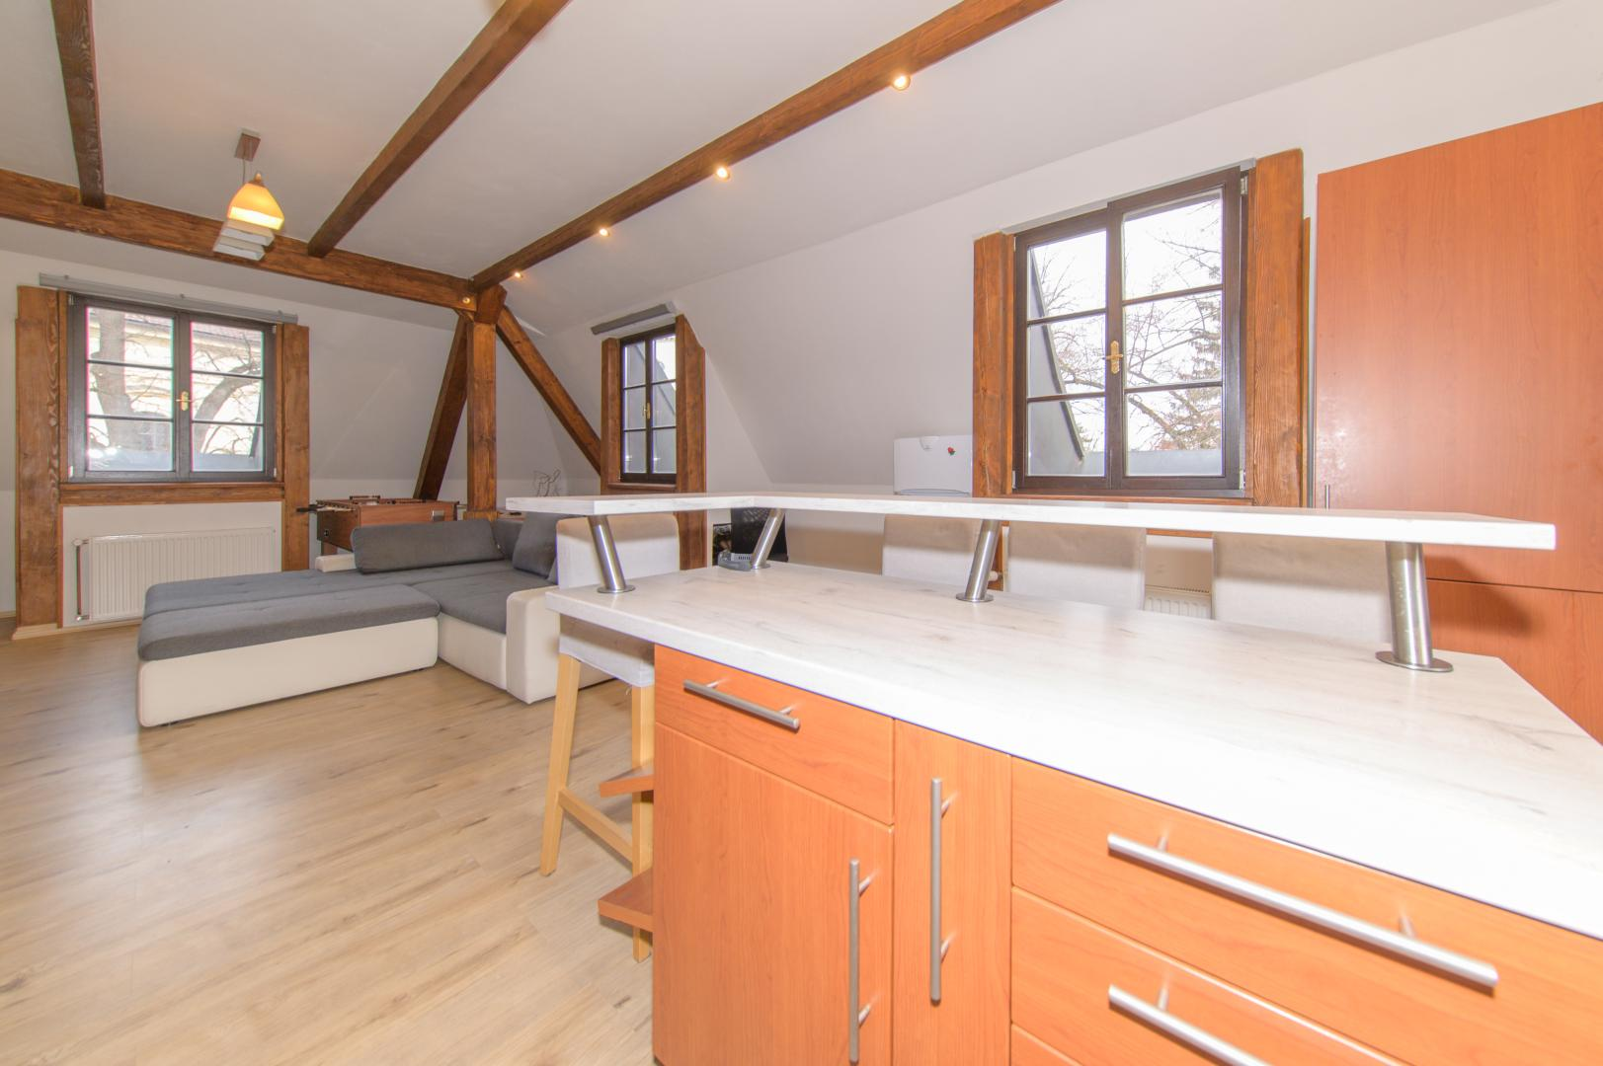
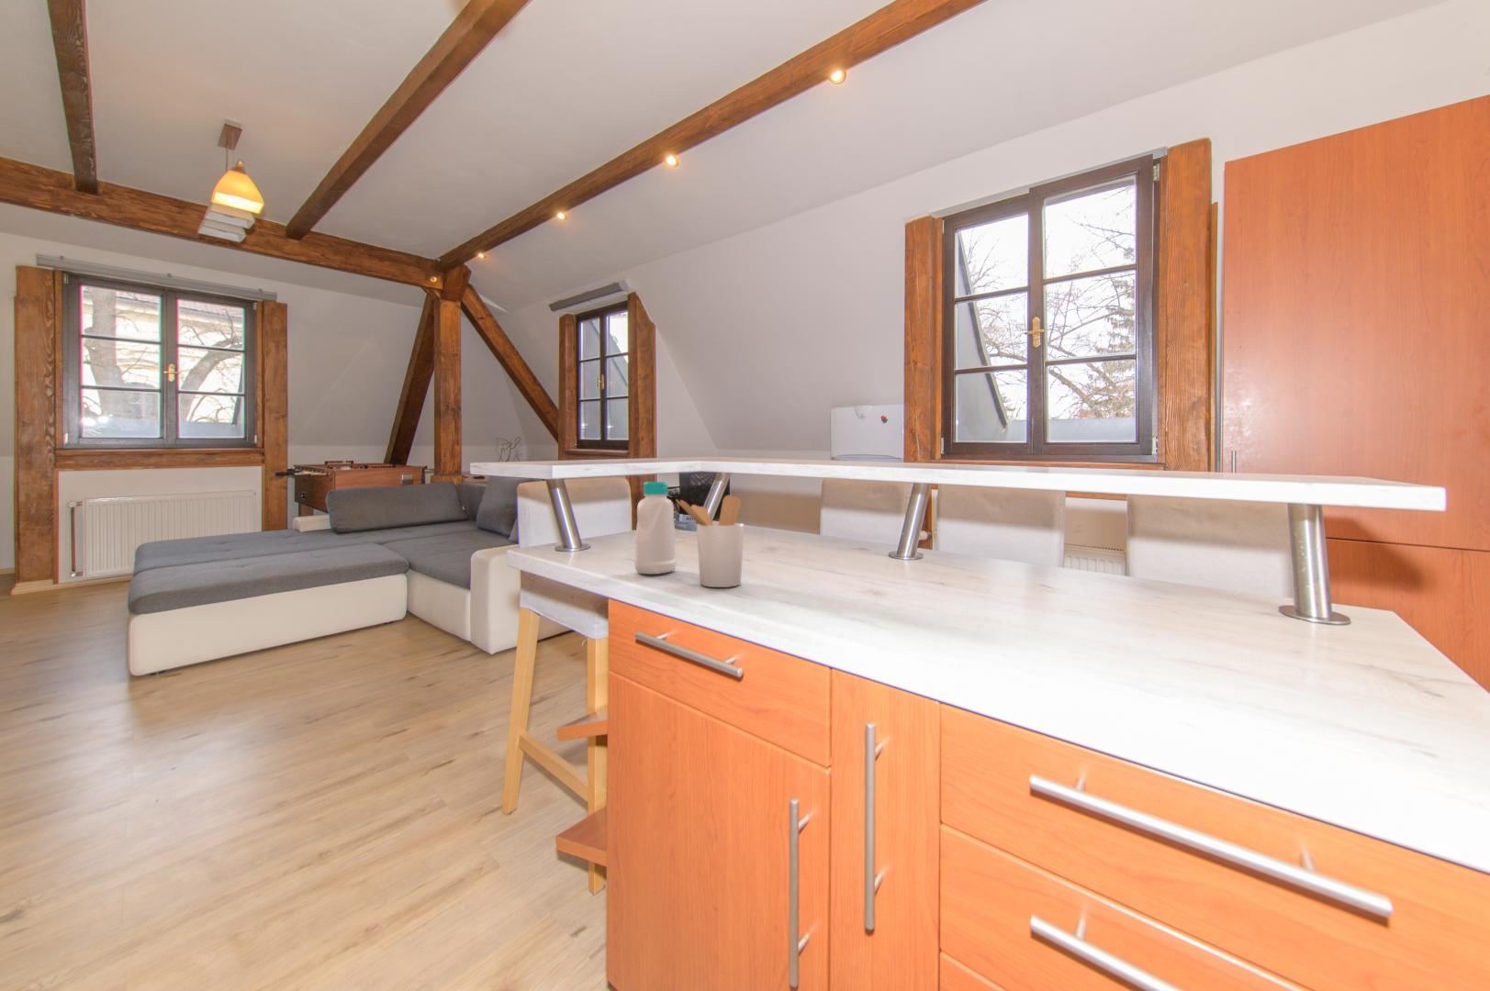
+ bottle (656, 526)
+ utensil holder (709, 540)
